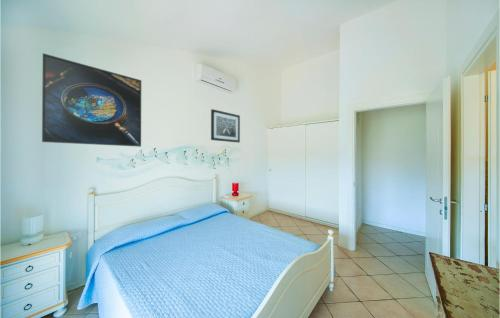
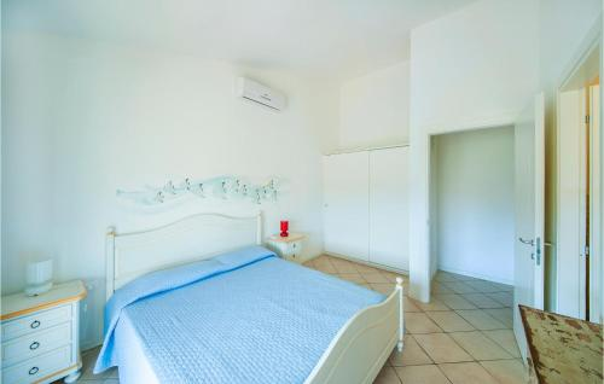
- wall art (226, 127)
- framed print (98, 106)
